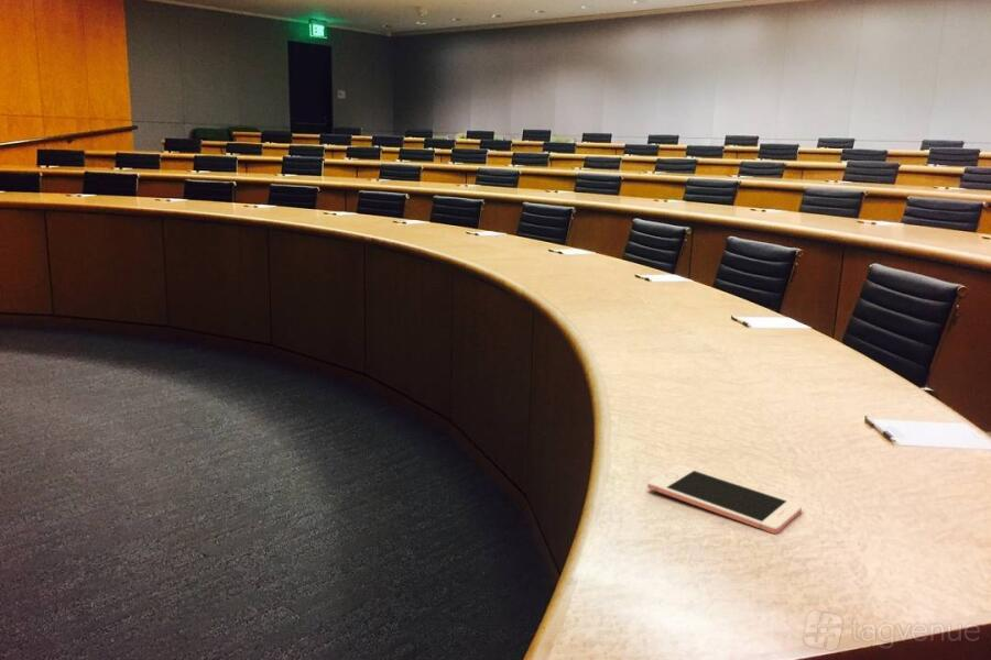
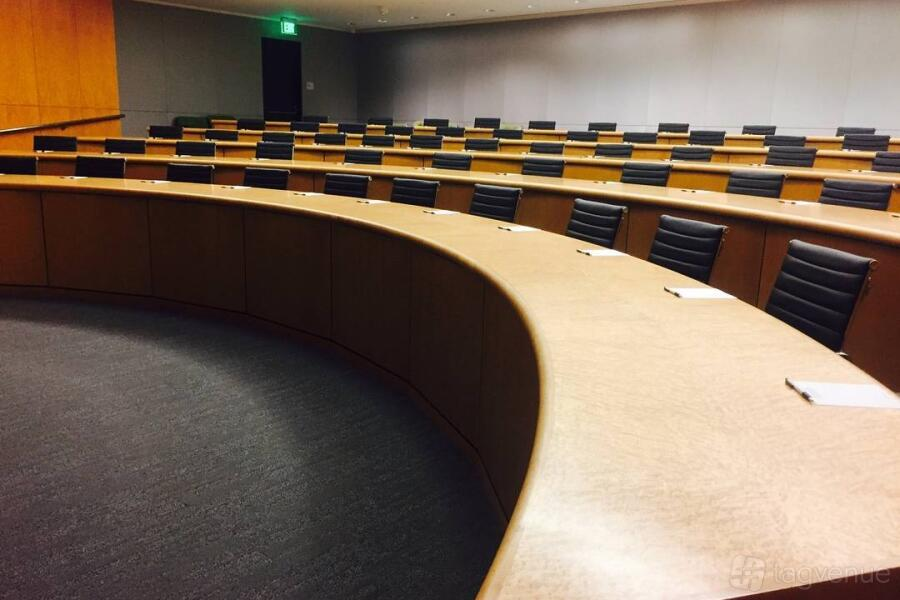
- cell phone (722, 496)
